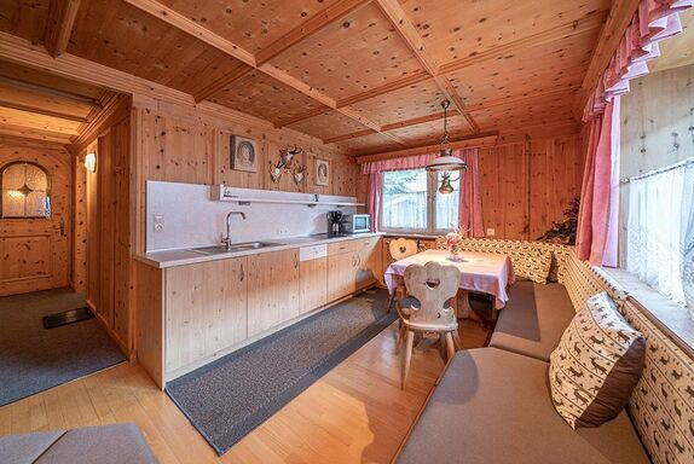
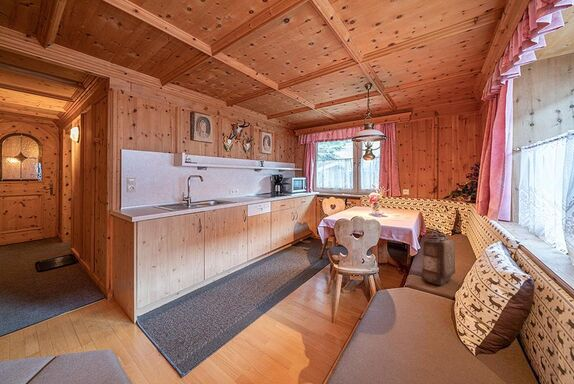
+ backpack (438, 256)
